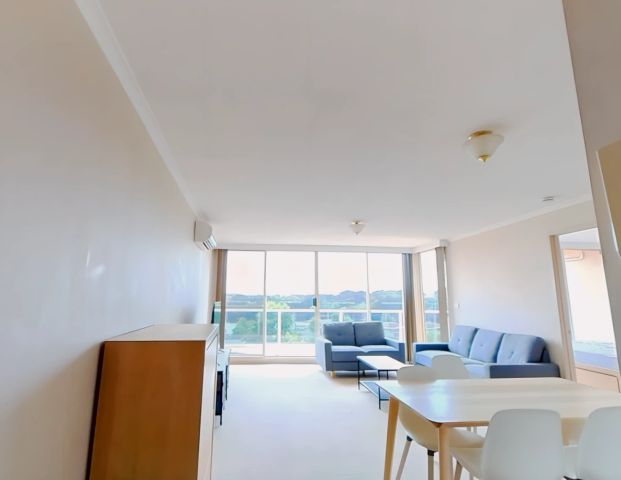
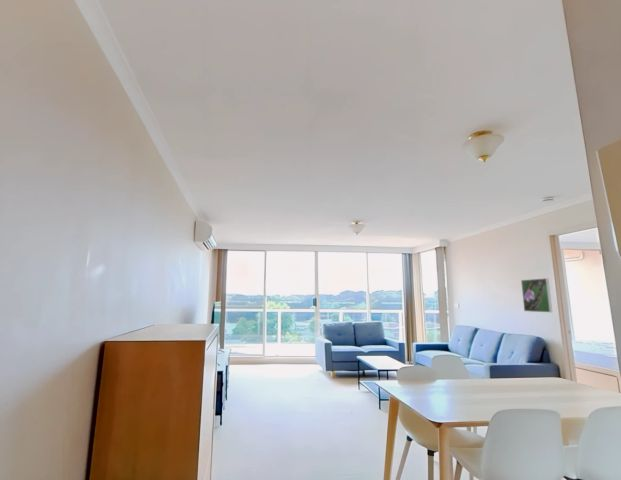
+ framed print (535, 295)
